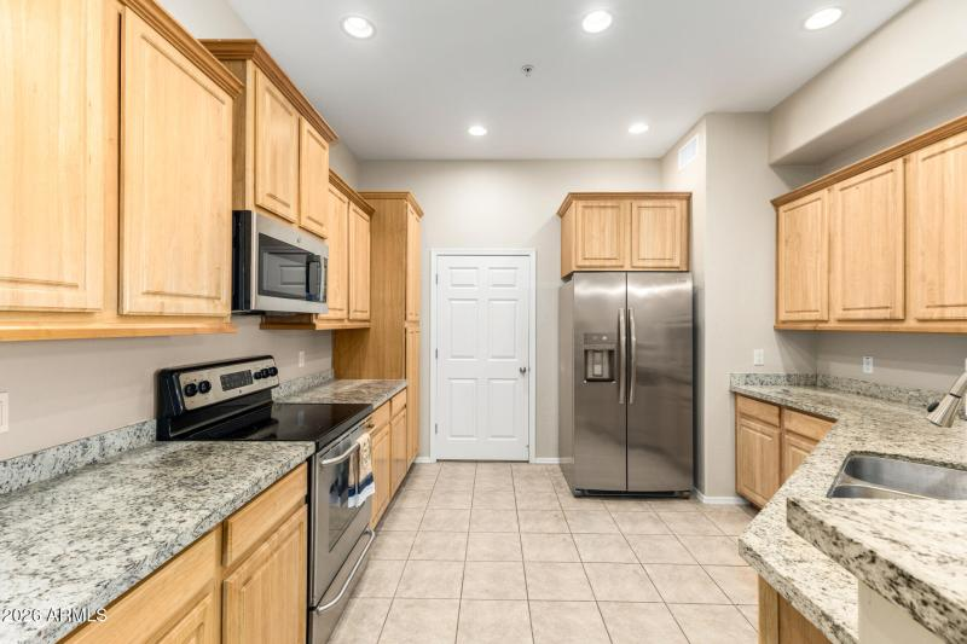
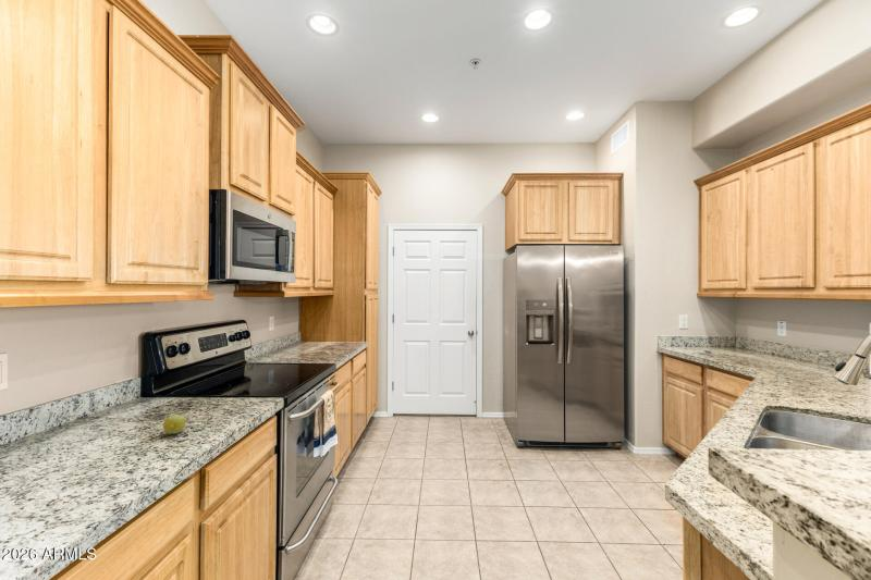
+ fruit (174, 423)
